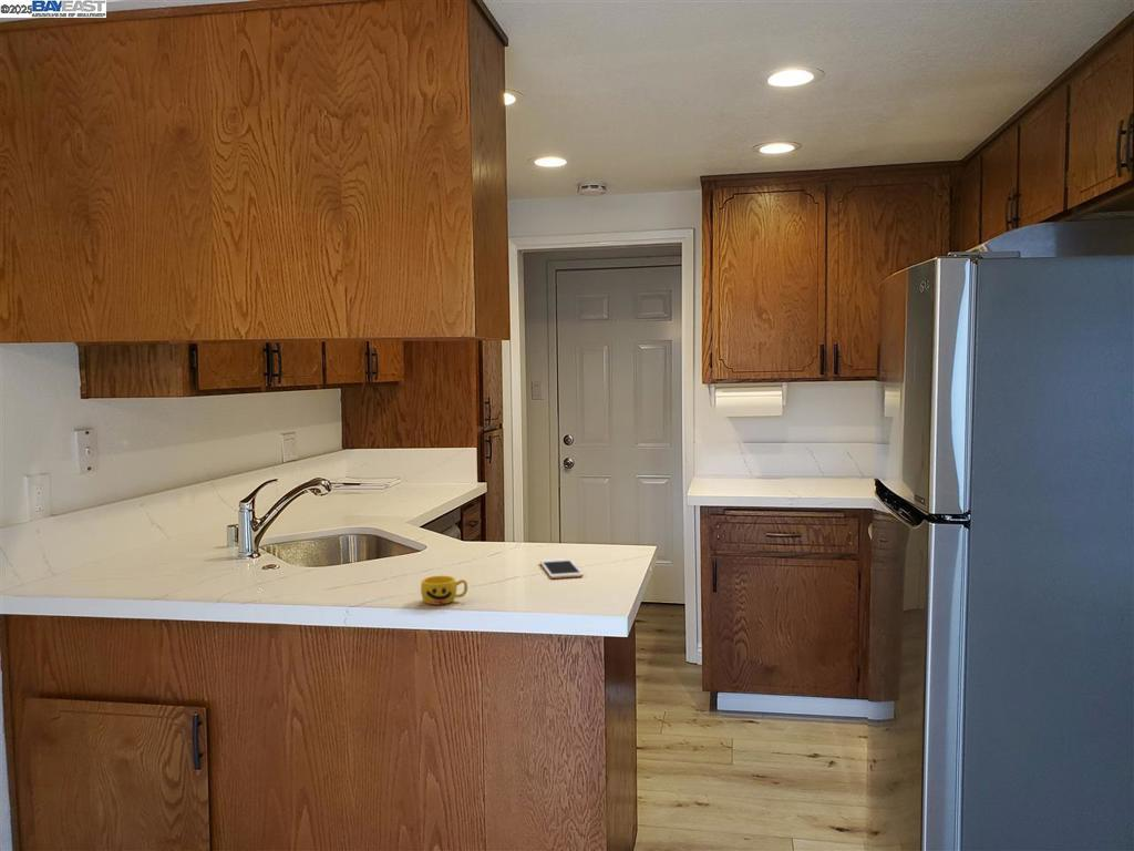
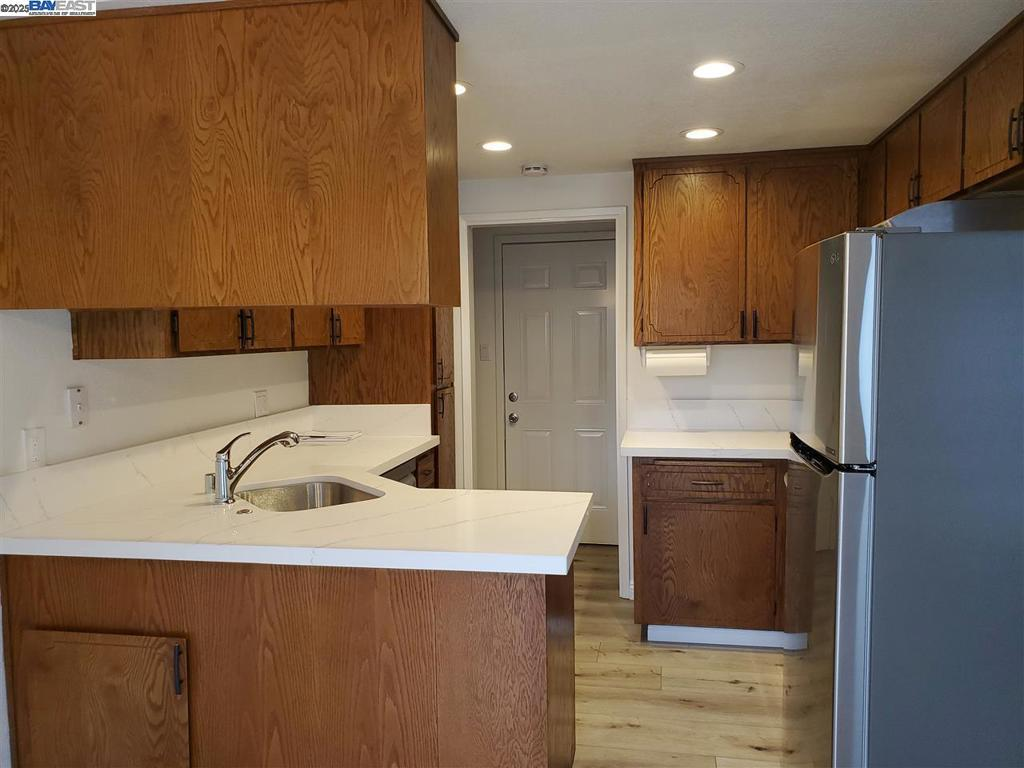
- cup (444, 589)
- cell phone (560, 567)
